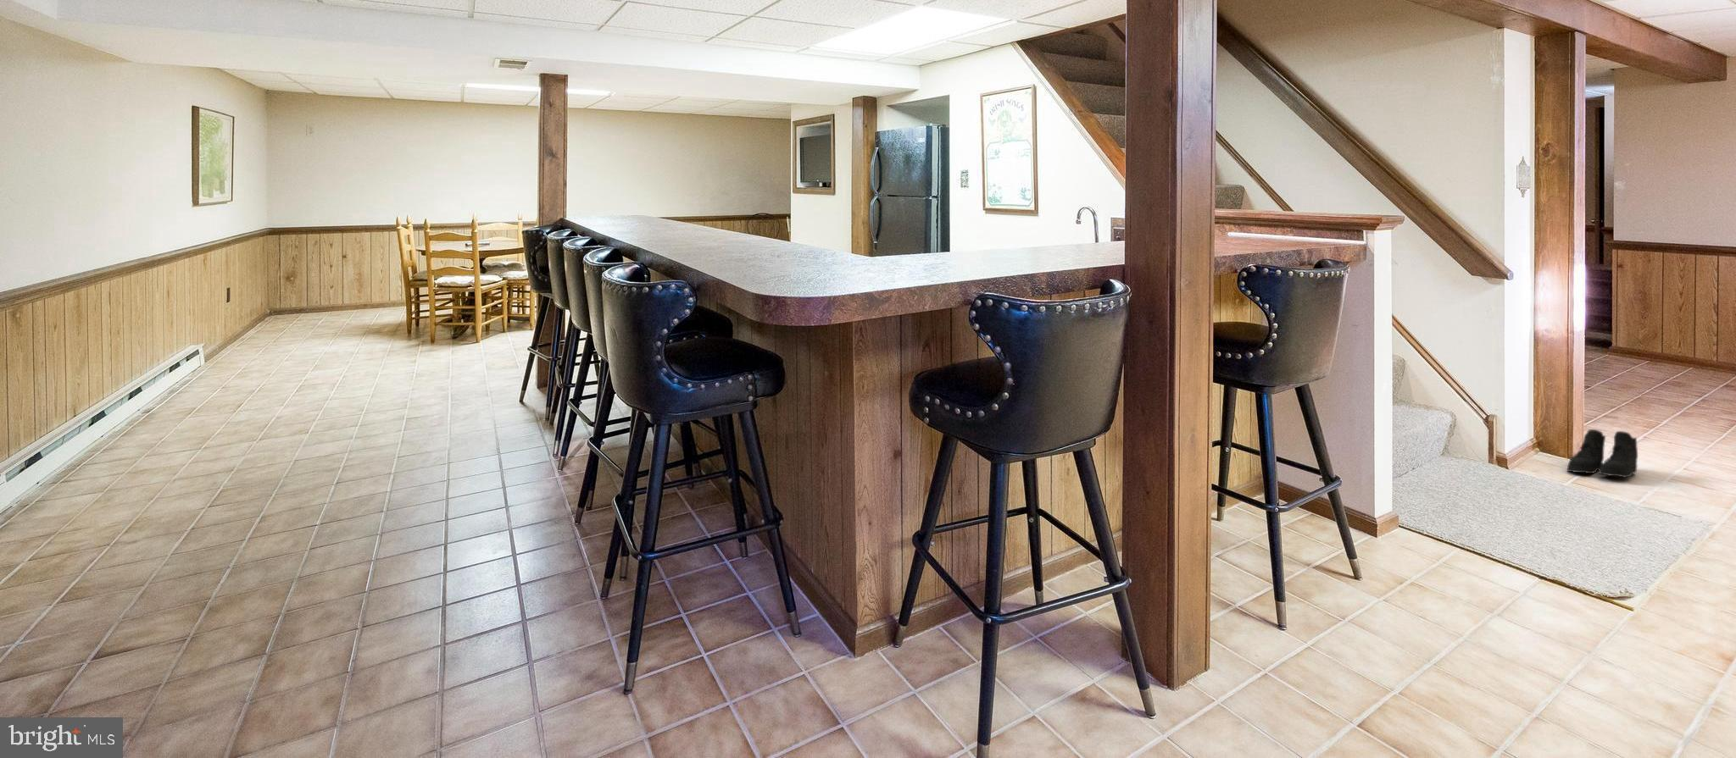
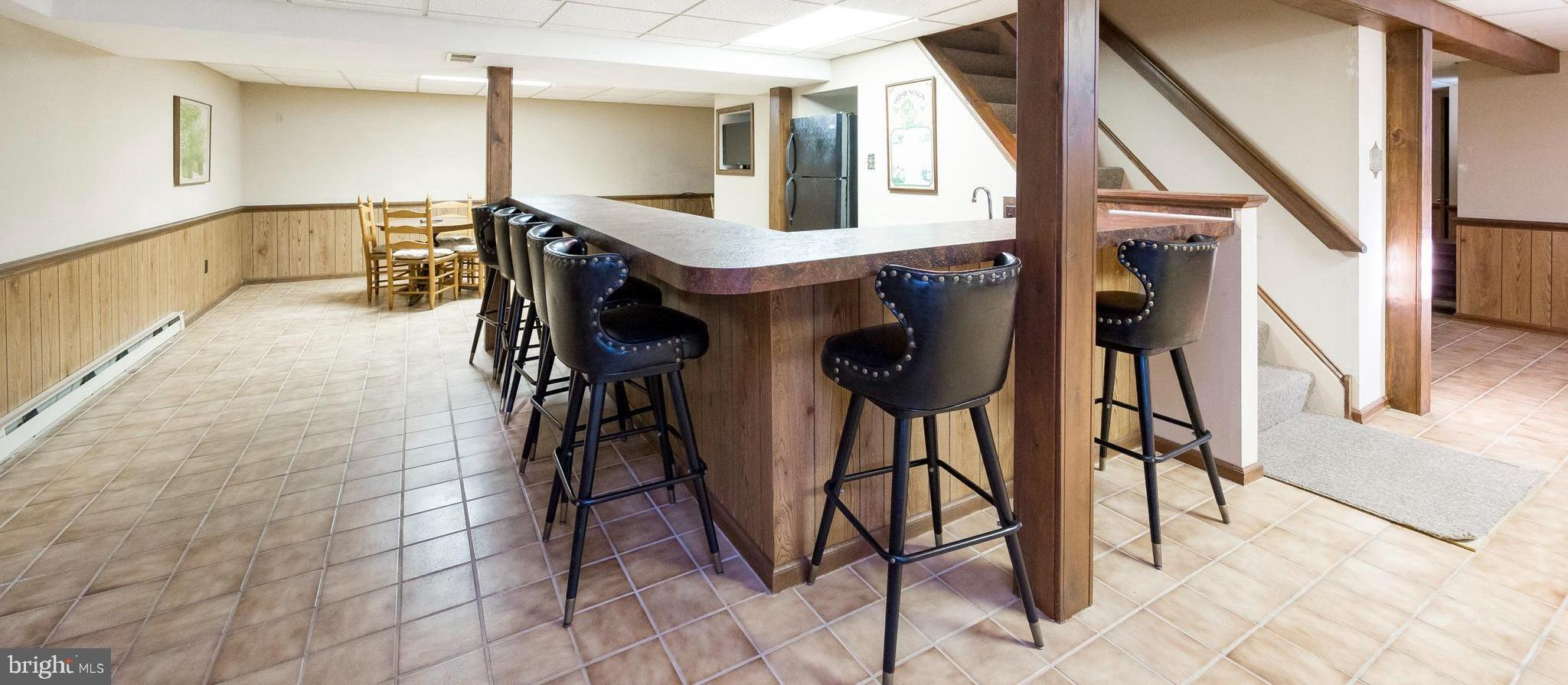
- boots (1603, 451)
